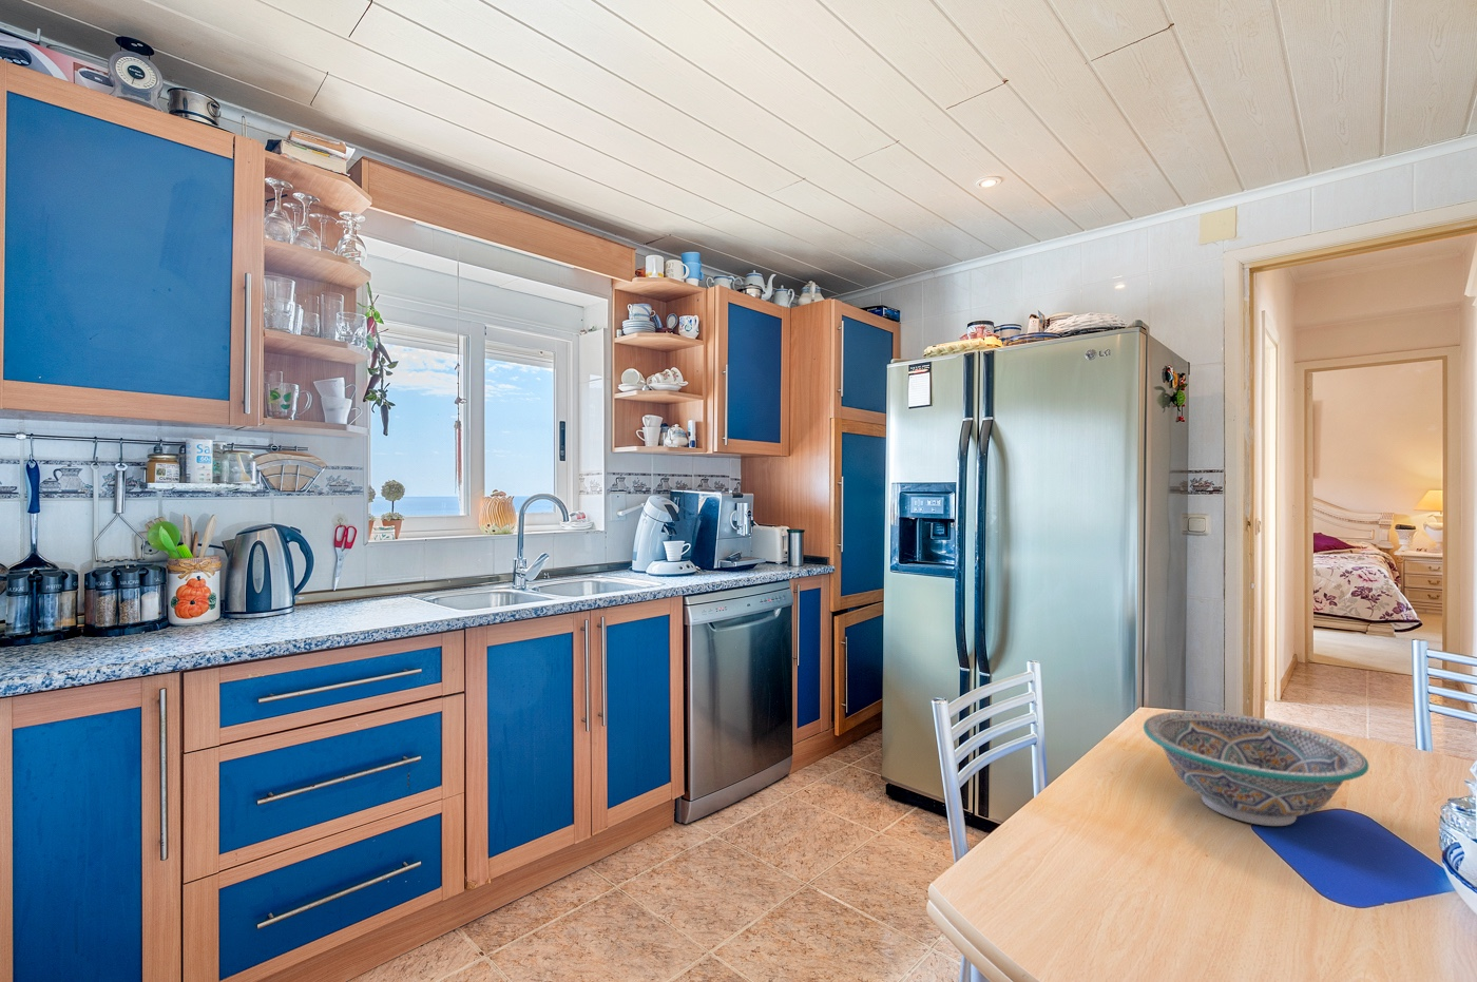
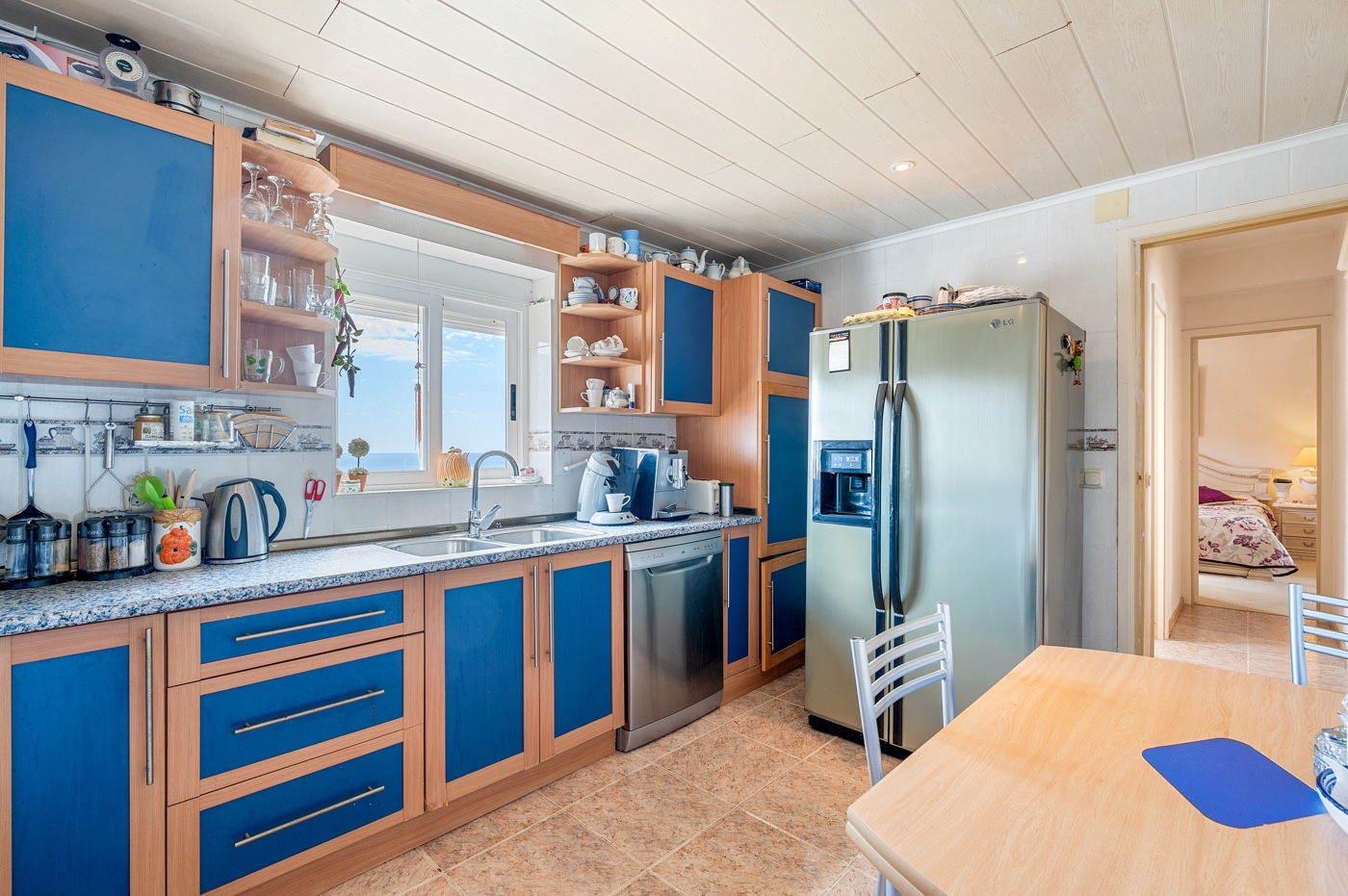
- bowl (1247, 773)
